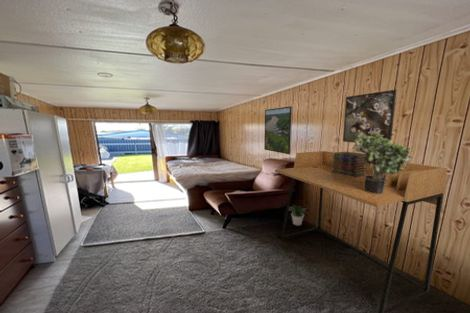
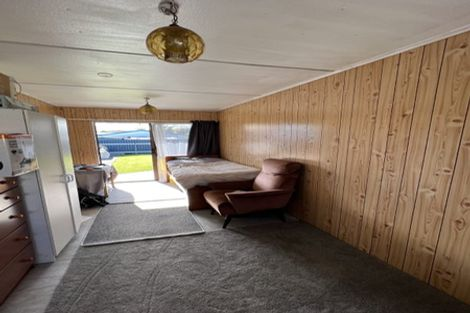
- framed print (276, 130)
- potted plant (296, 215)
- book stack (349, 163)
- potted plant (374, 162)
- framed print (366, 118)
- desk (346, 196)
